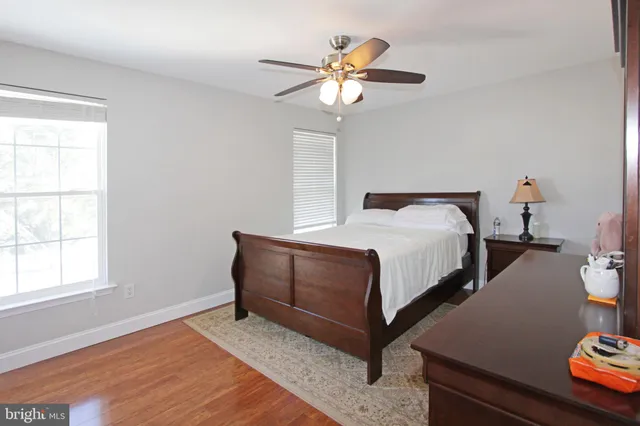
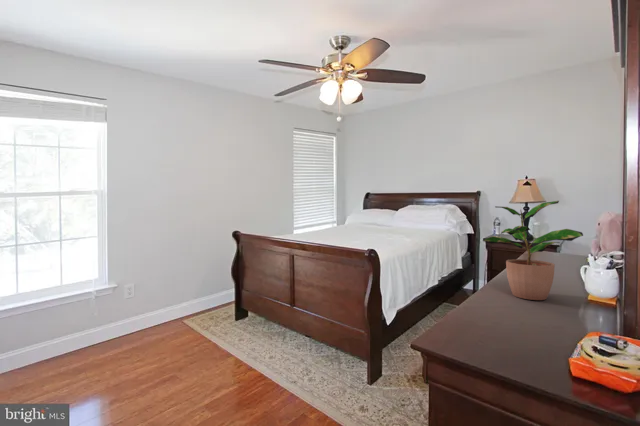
+ potted plant (527, 248)
